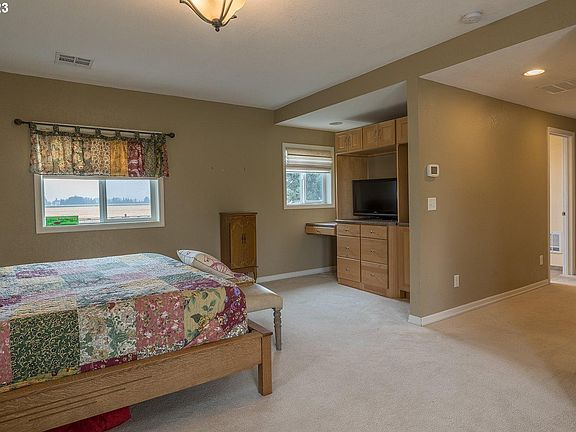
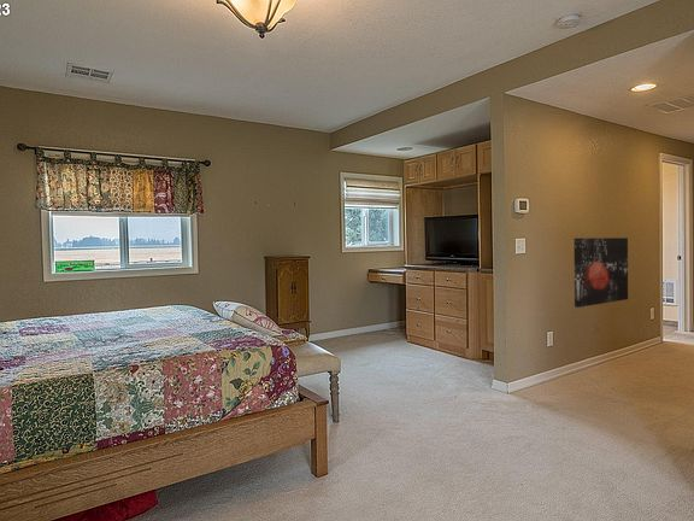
+ wall art (602, 270)
